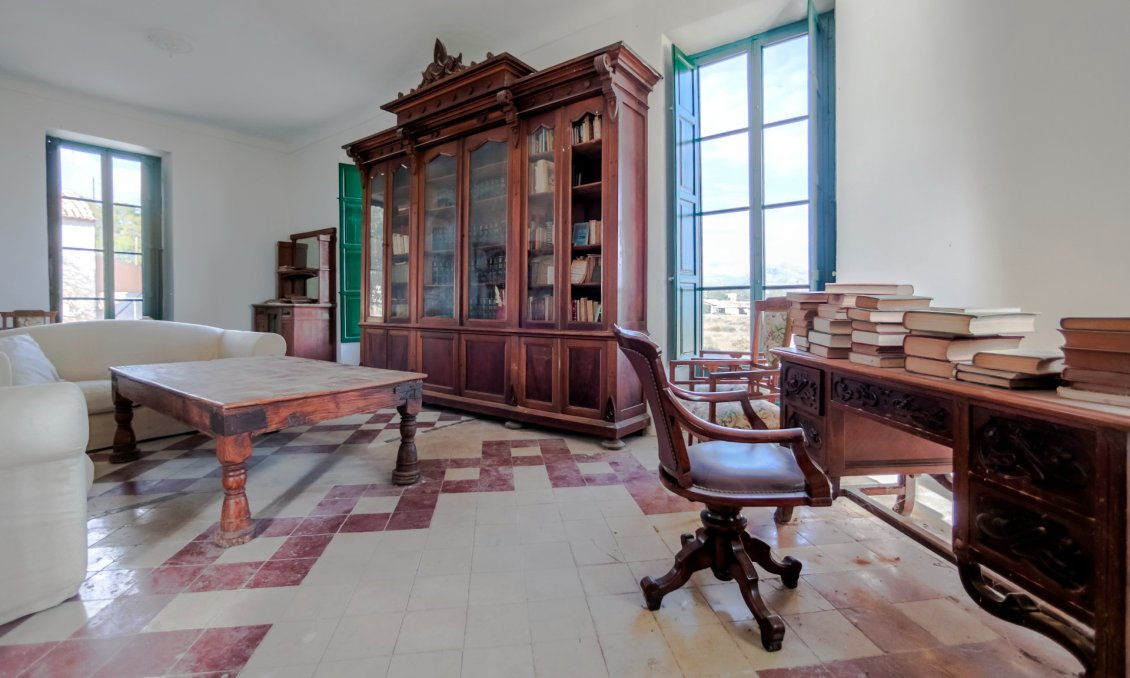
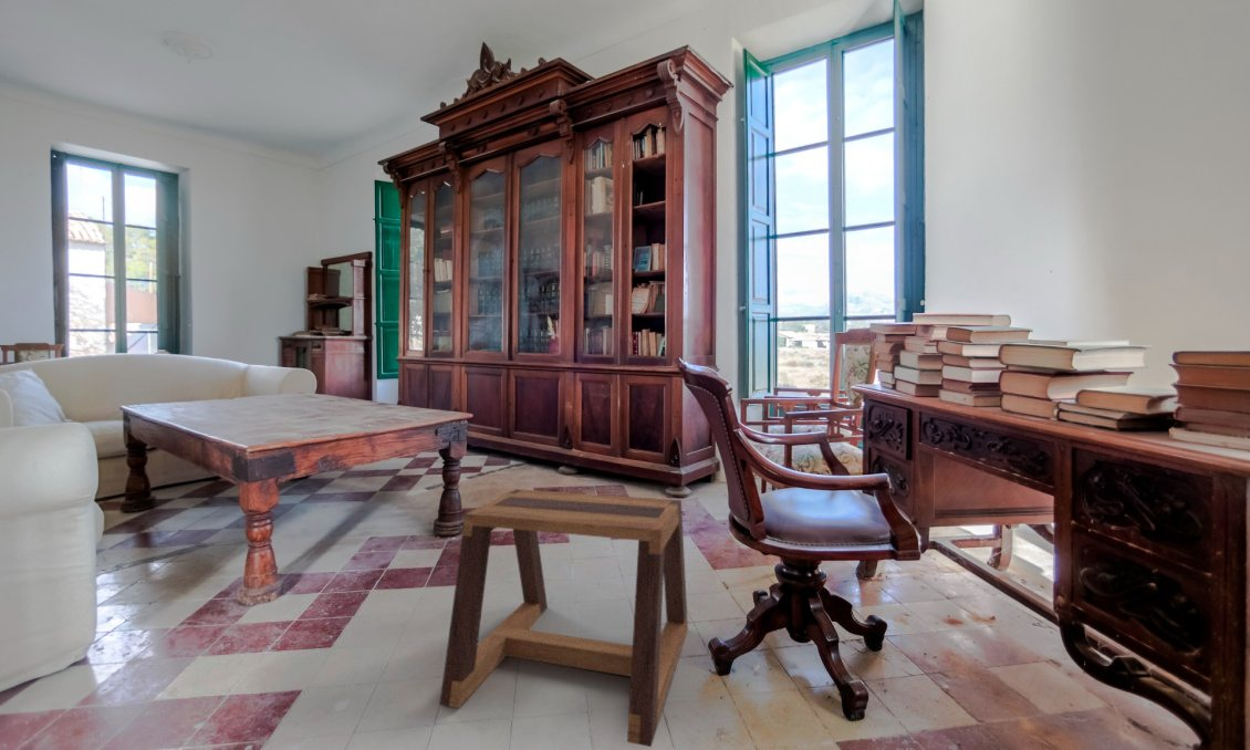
+ stool (544, 587)
